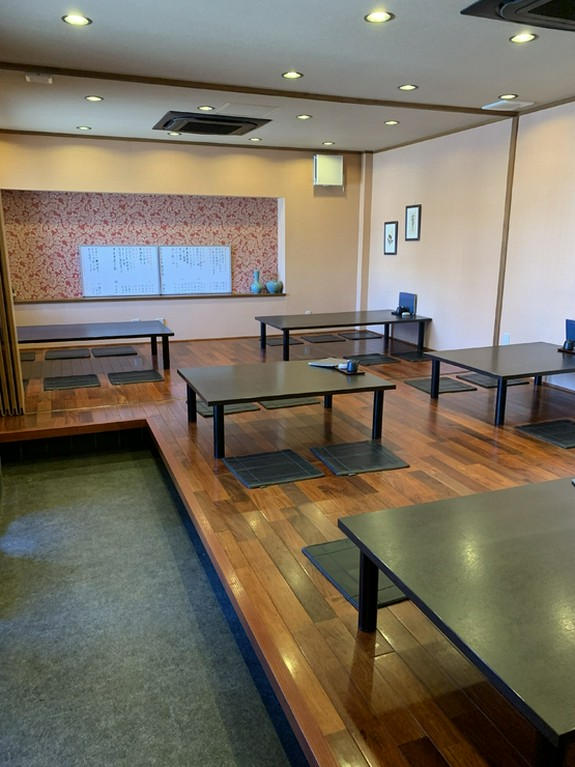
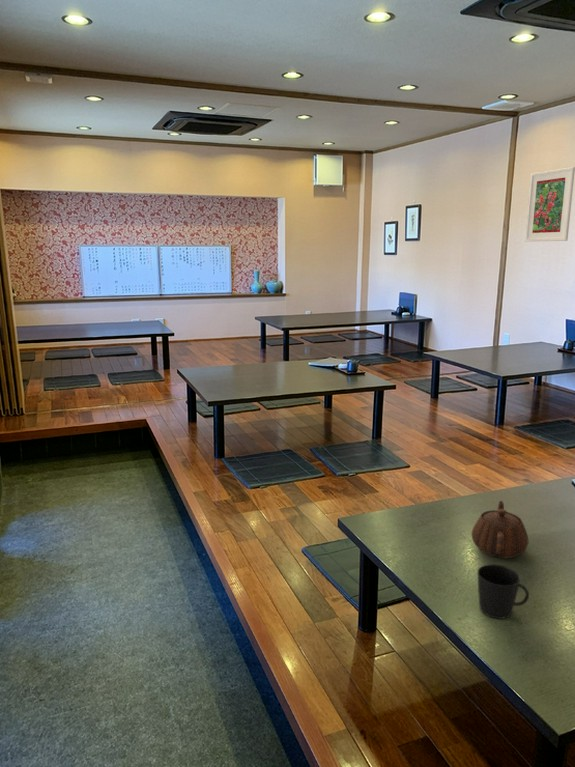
+ cup (502, 592)
+ teapot (500, 528)
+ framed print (548, 206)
